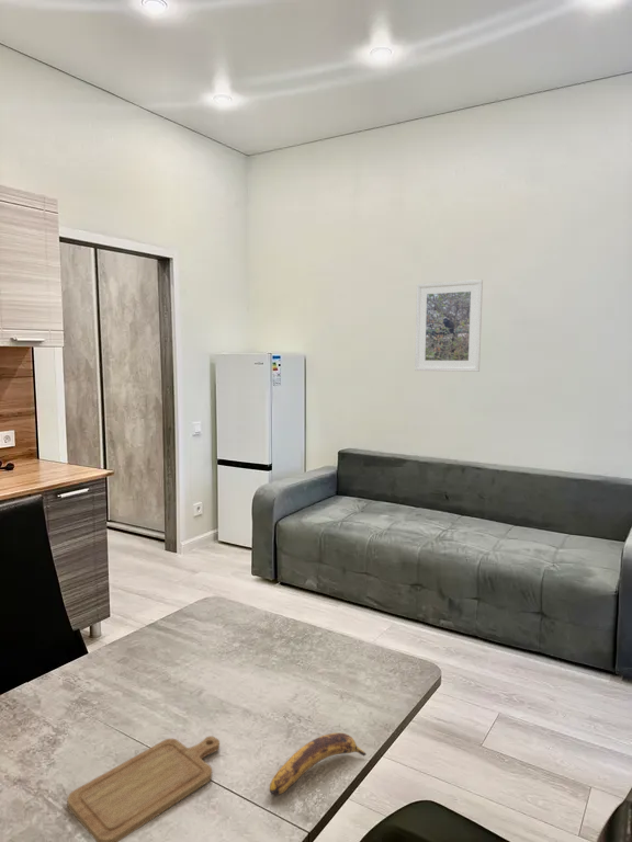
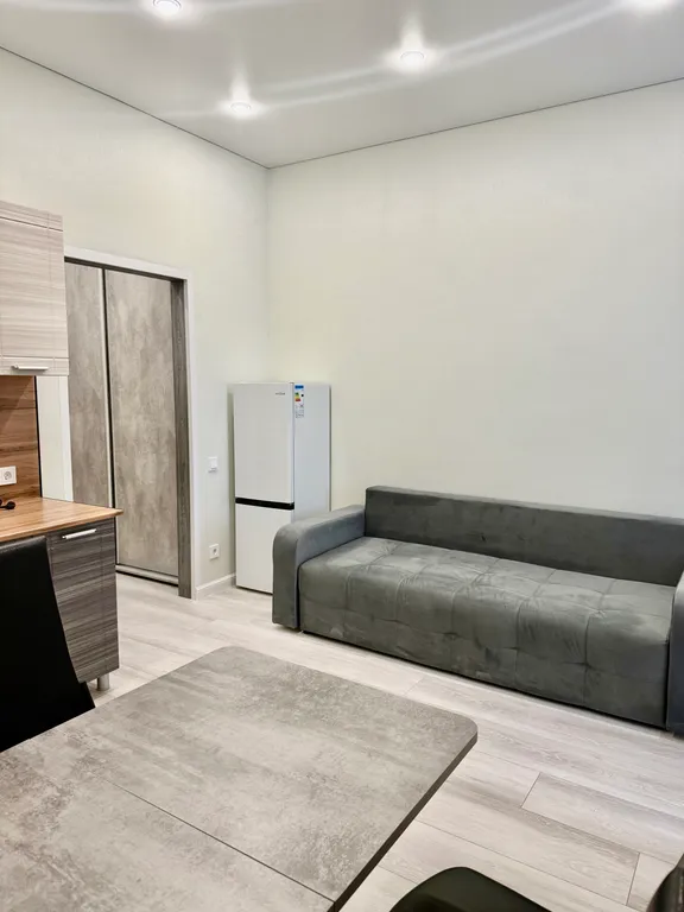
- banana (314, 759)
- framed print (447, 327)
- chopping board (156, 777)
